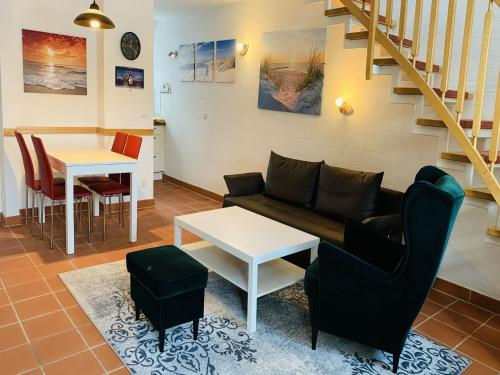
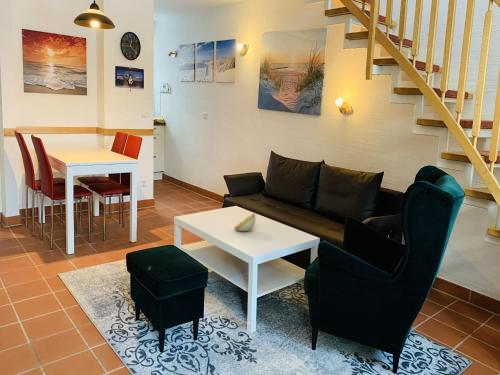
+ decorative bowl (244, 221)
